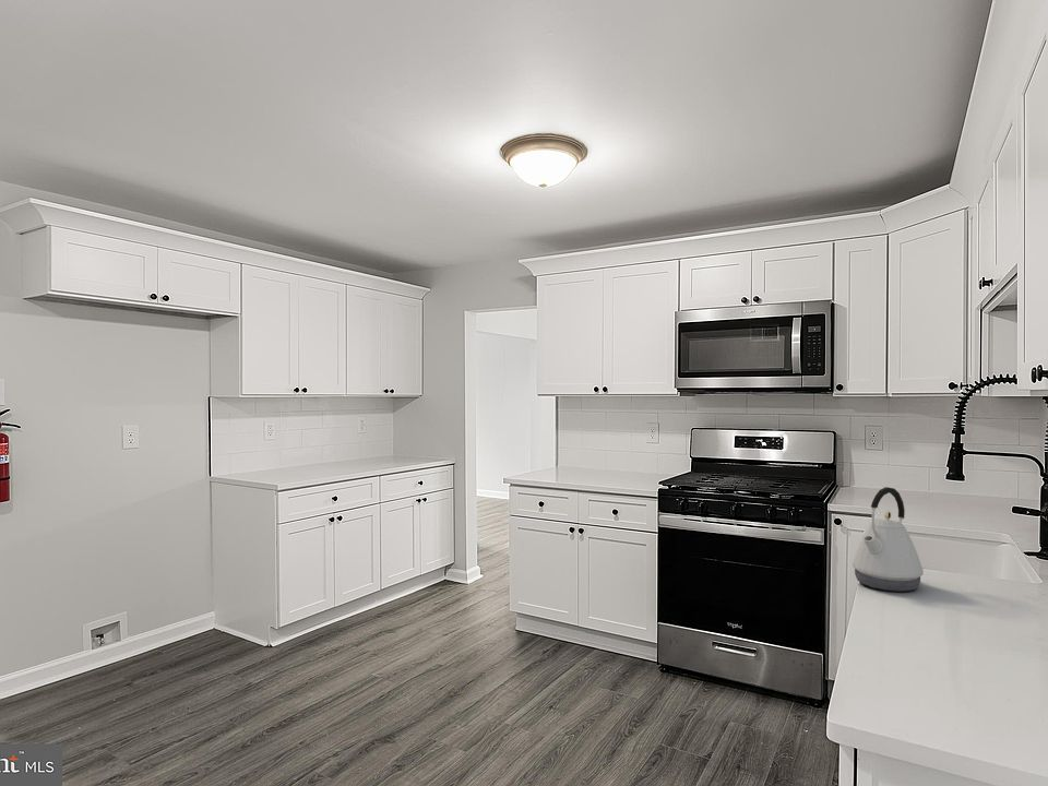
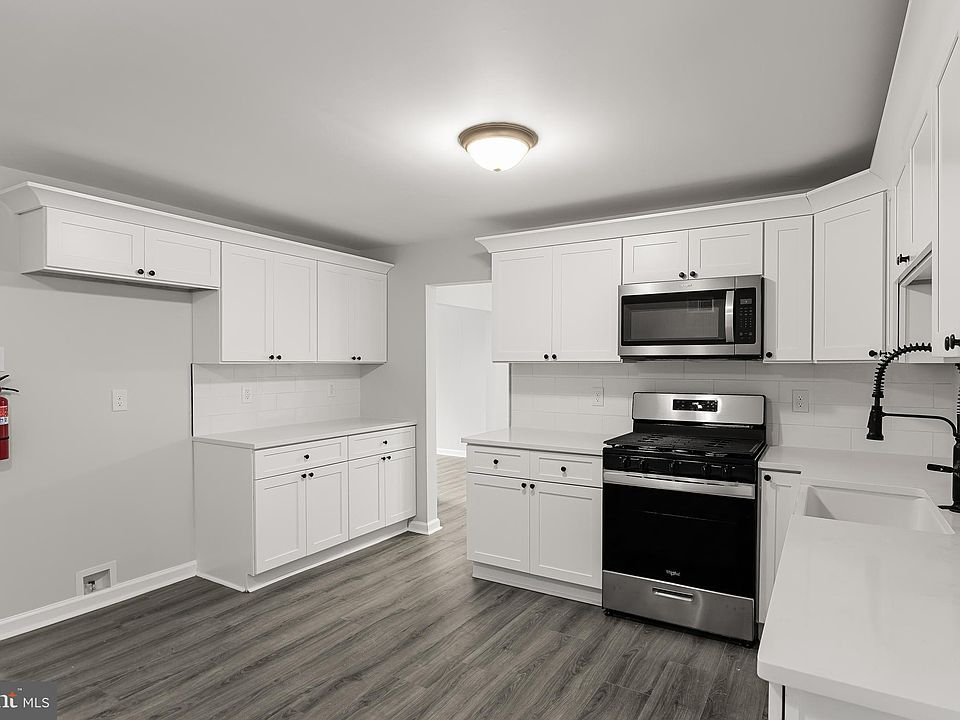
- kettle (885, 536)
